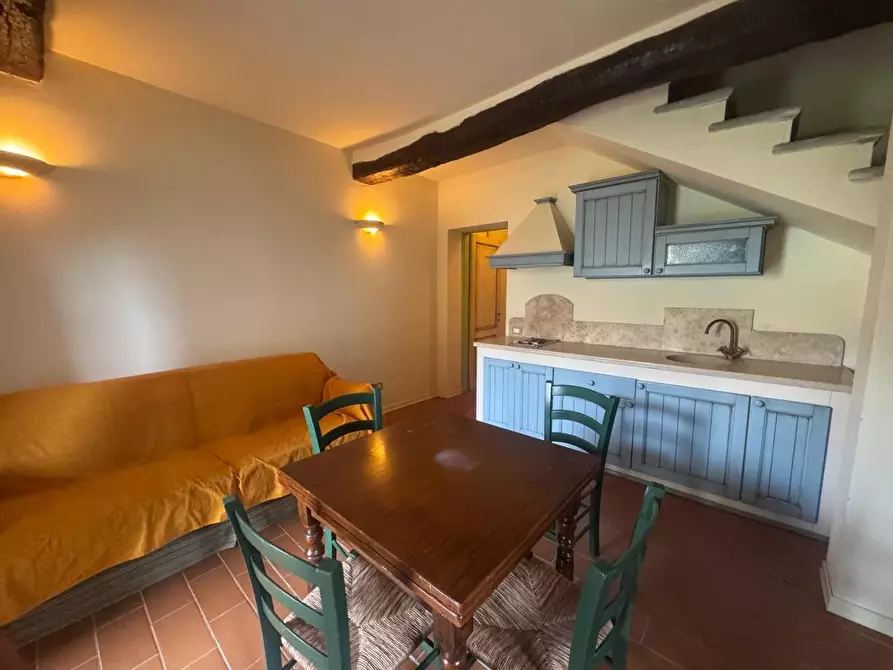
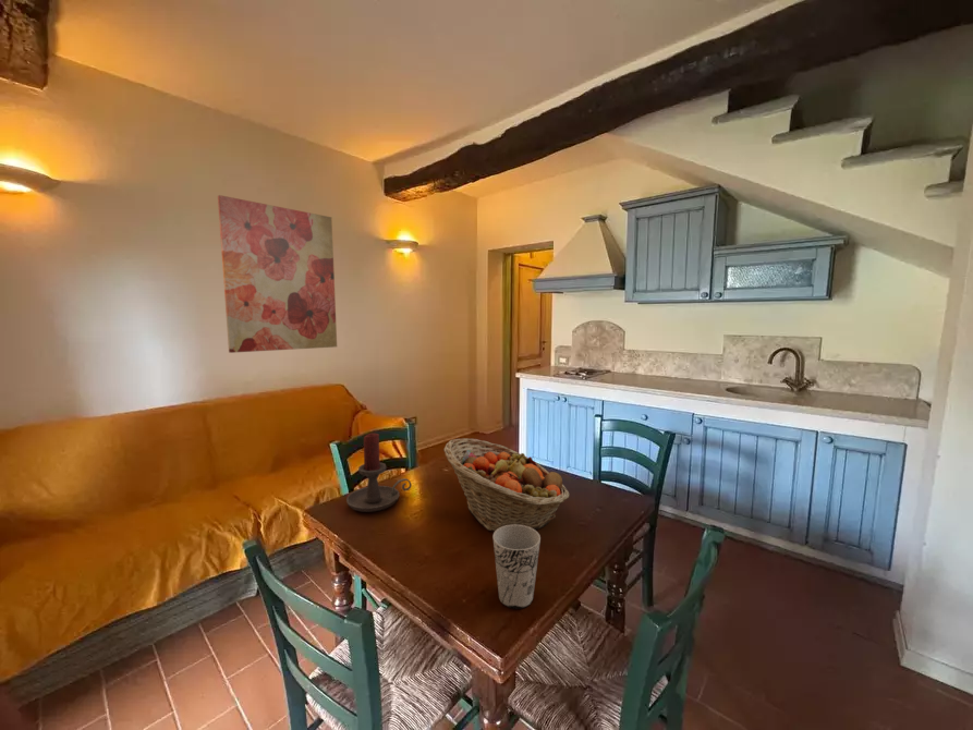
+ fruit basket (503, 477)
+ candle holder (379, 466)
+ wall art (283, 279)
+ cup (515, 567)
